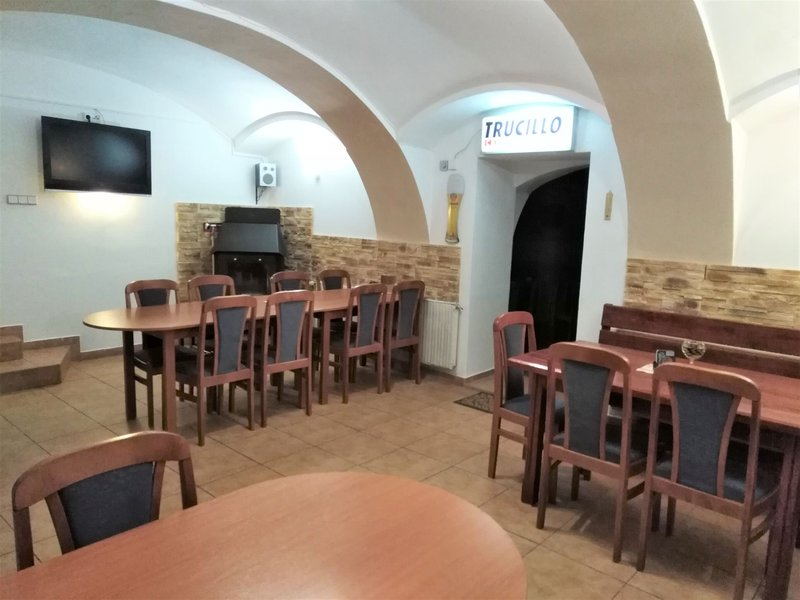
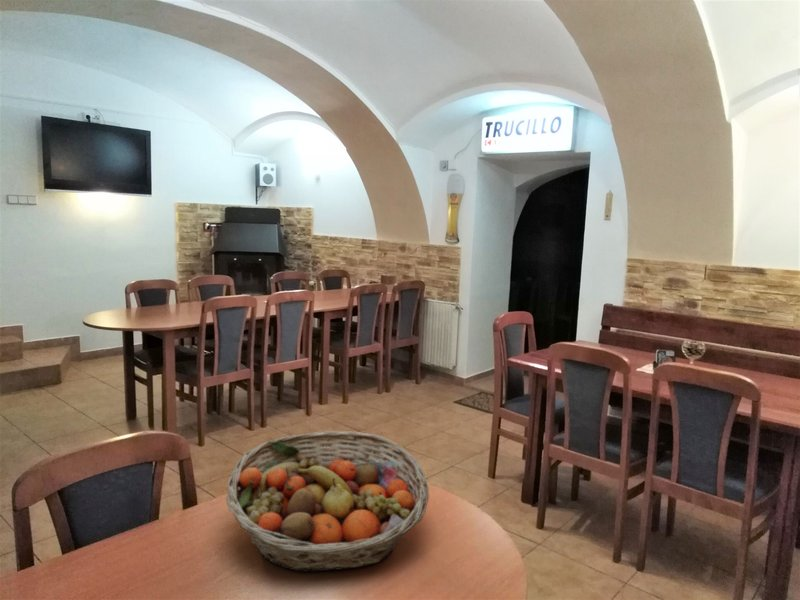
+ fruit basket (329, 496)
